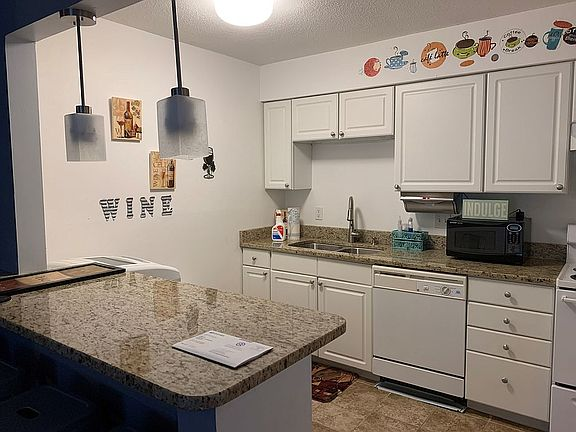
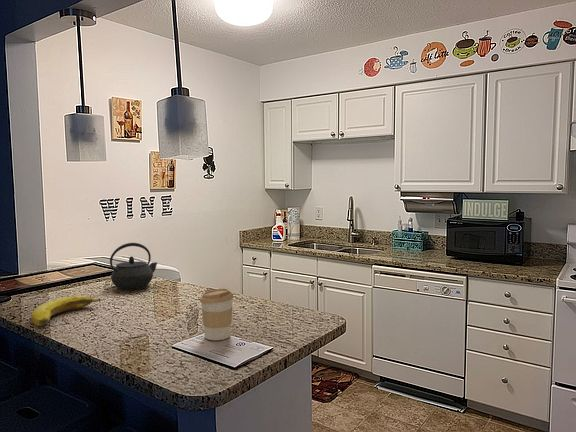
+ kettle (134, 264)
+ coffee cup (217, 313)
+ banana (67, 308)
